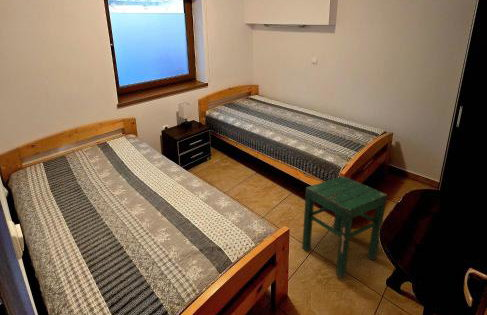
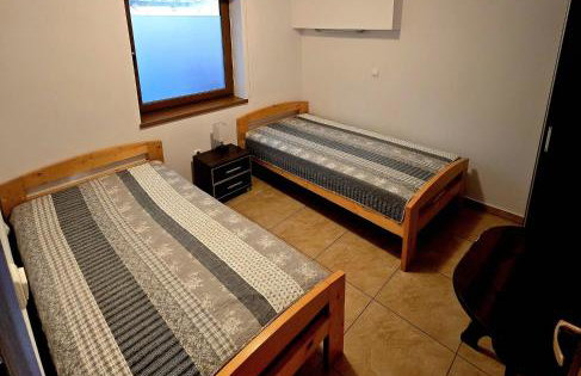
- stool (341, 223)
